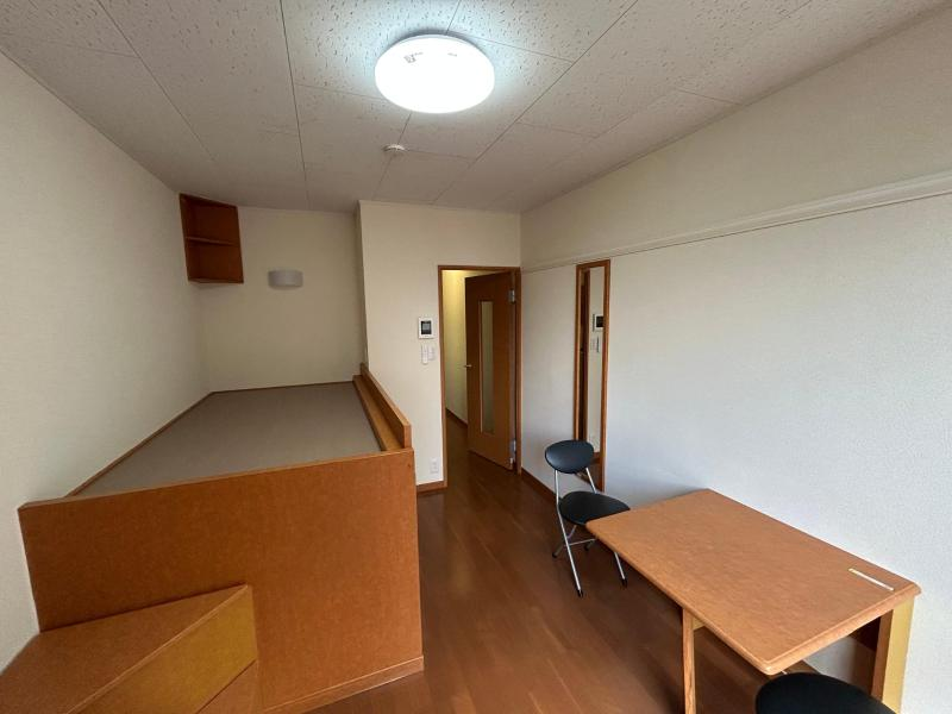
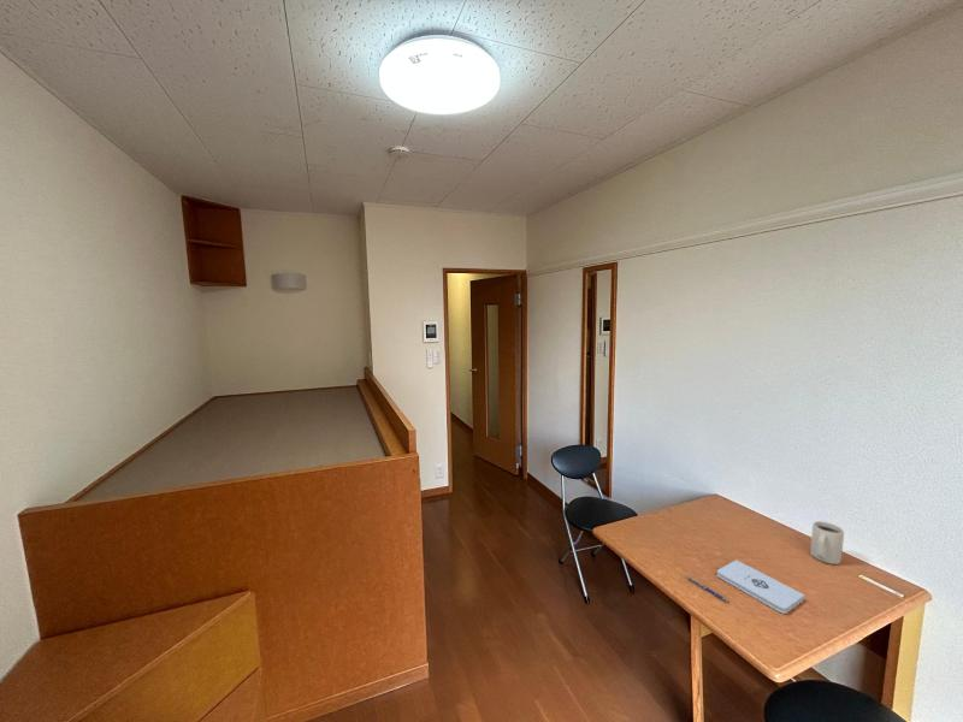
+ pen (705, 587)
+ notepad (757, 584)
+ mug (825, 543)
